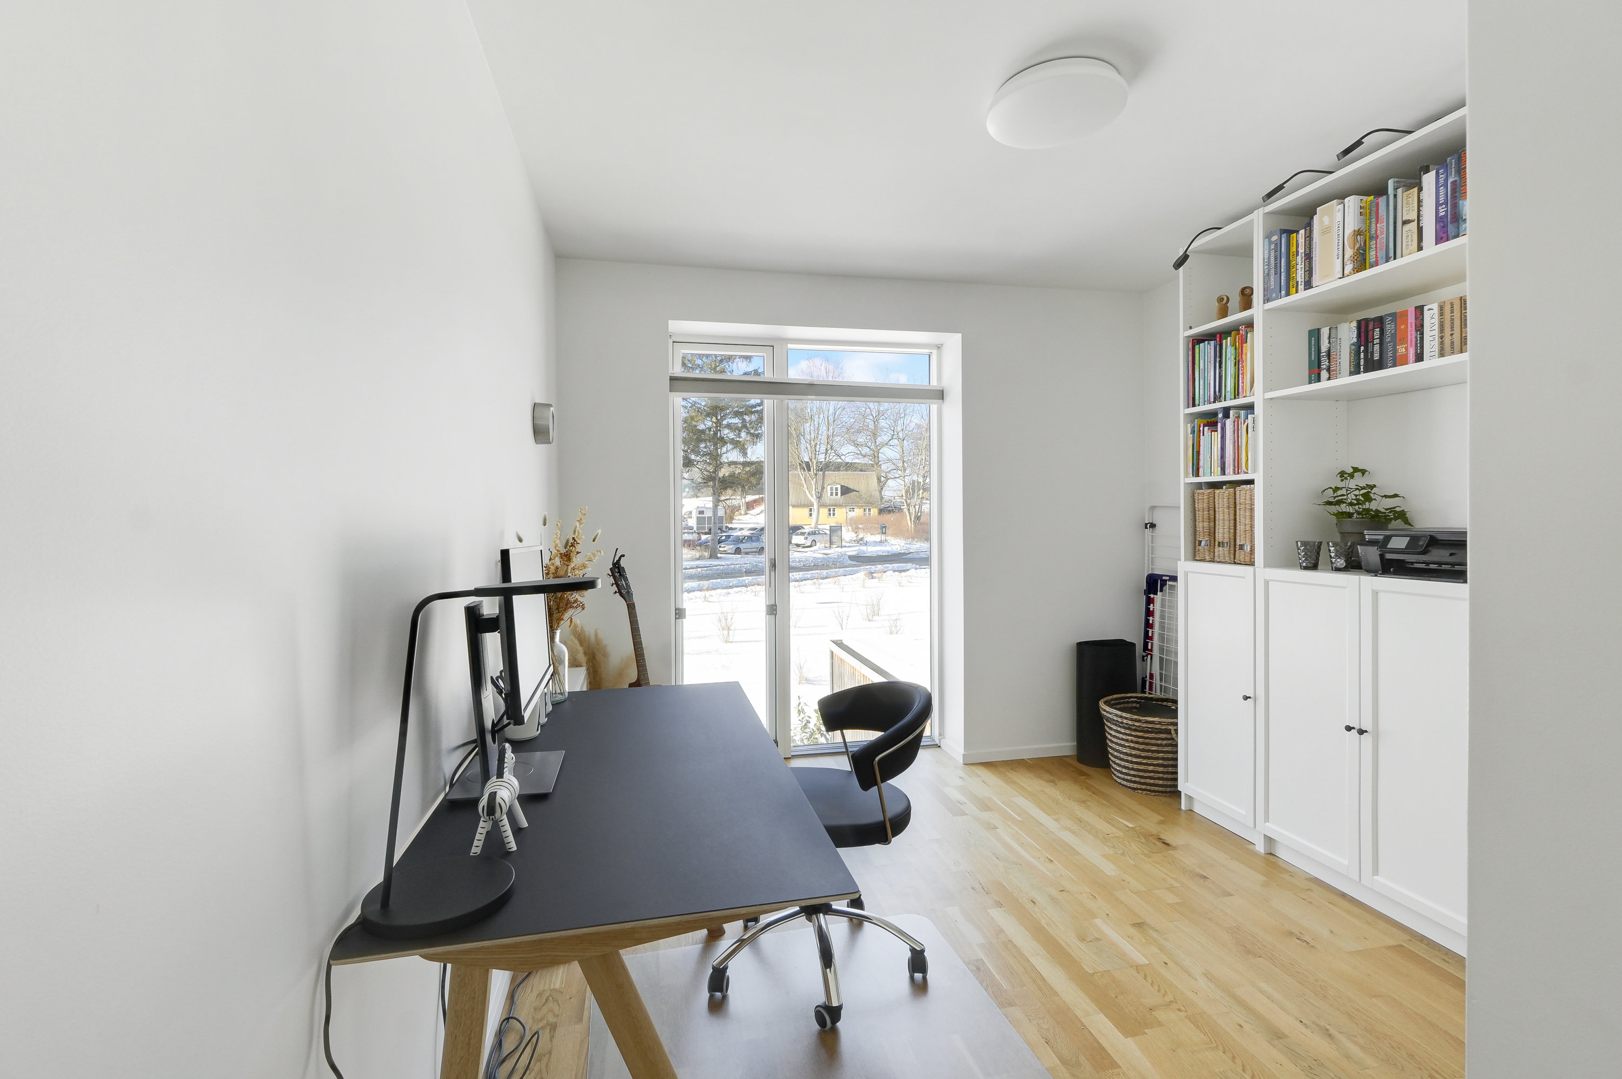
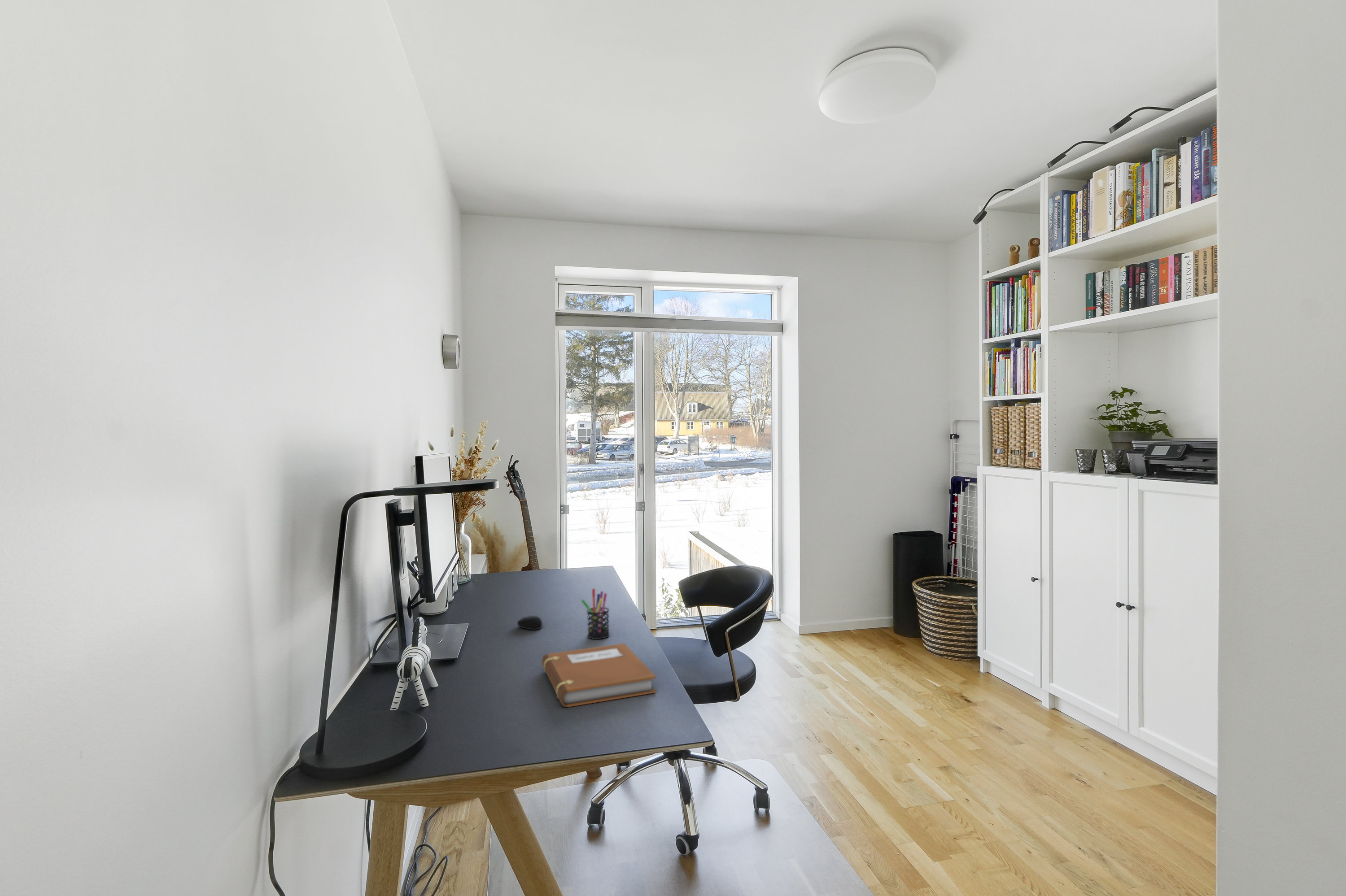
+ notebook (595, 671)
+ computer mouse (529, 621)
+ pen holder (595, 613)
